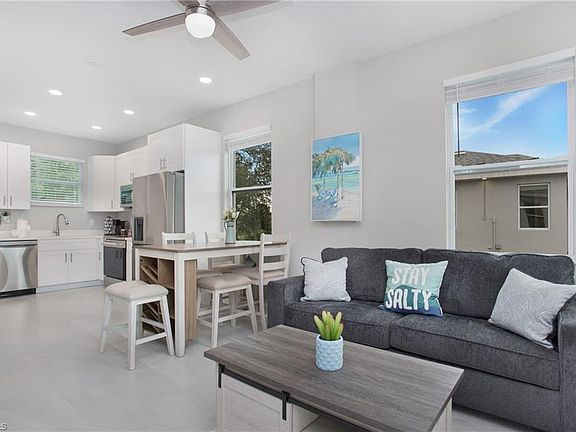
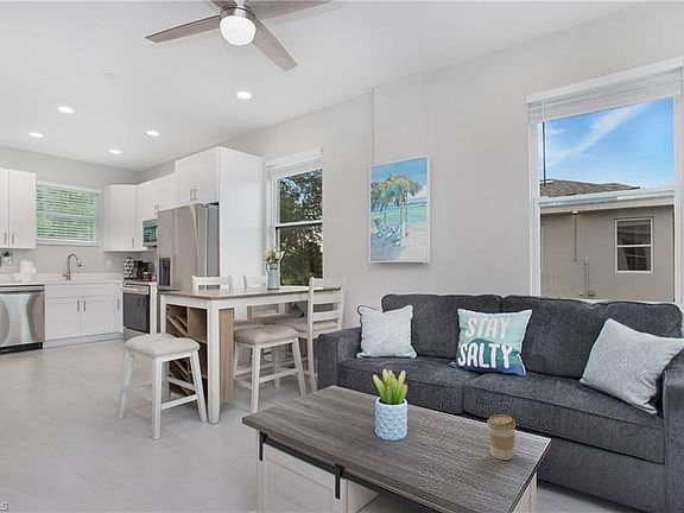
+ coffee cup (501, 436)
